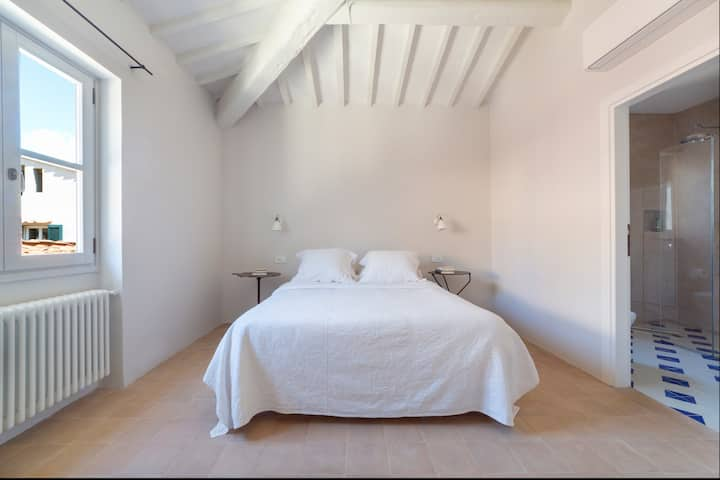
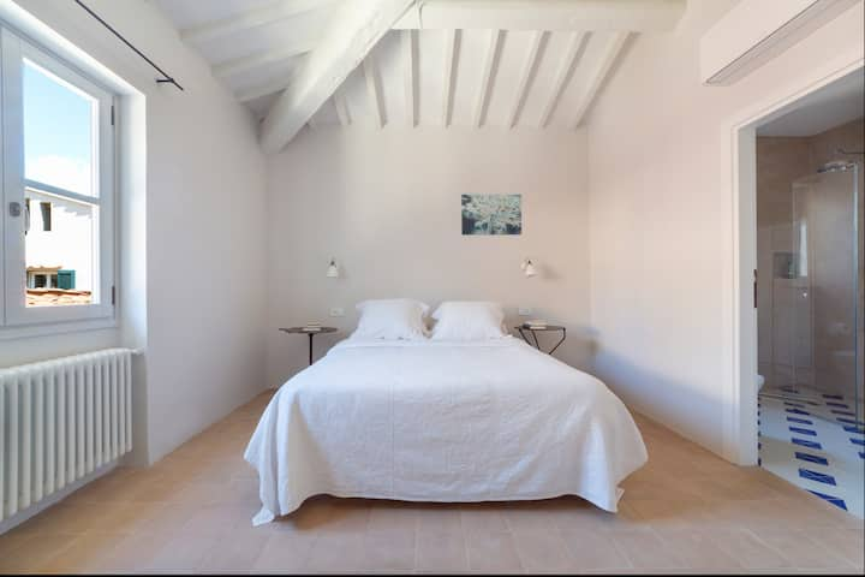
+ wall art (491, 214)
